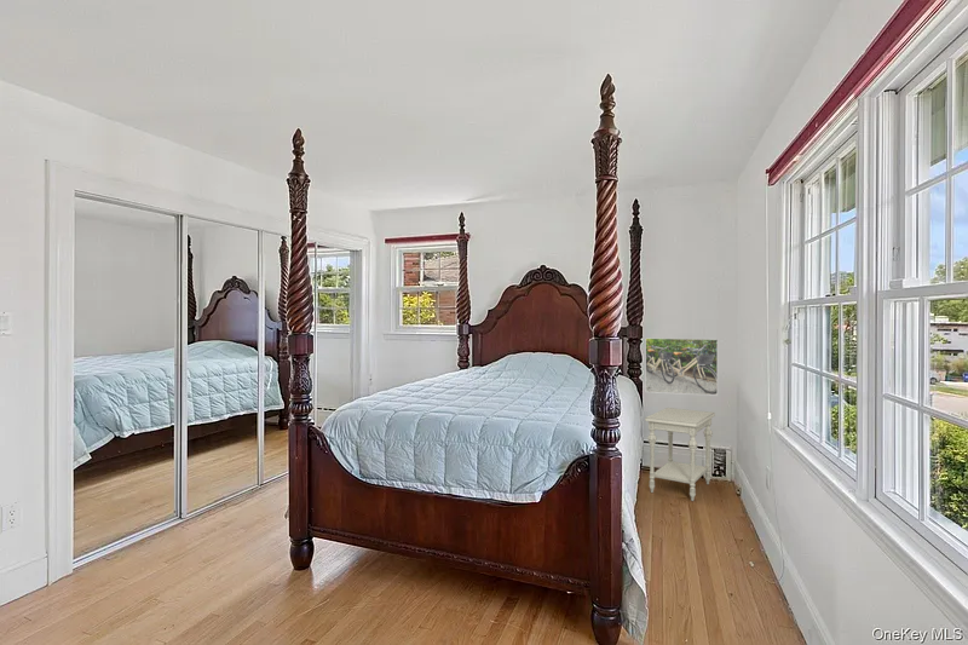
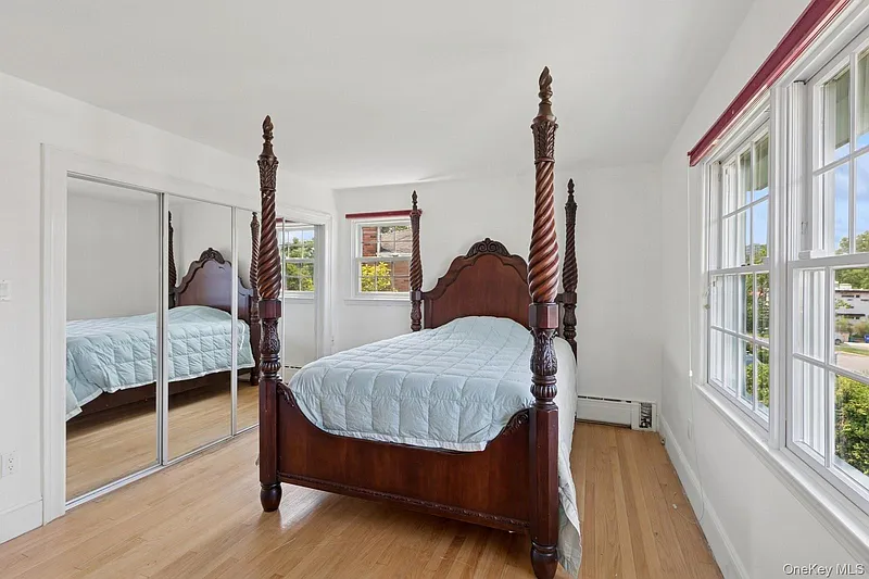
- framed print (680, 365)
- side table (672, 451)
